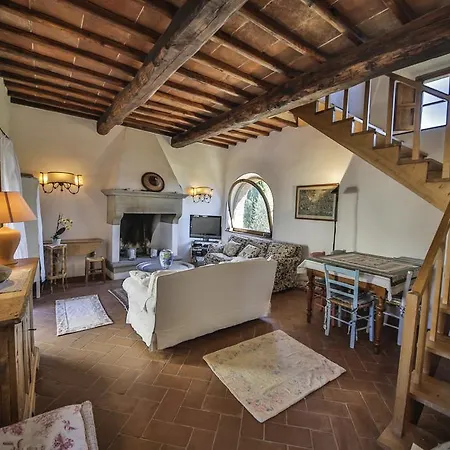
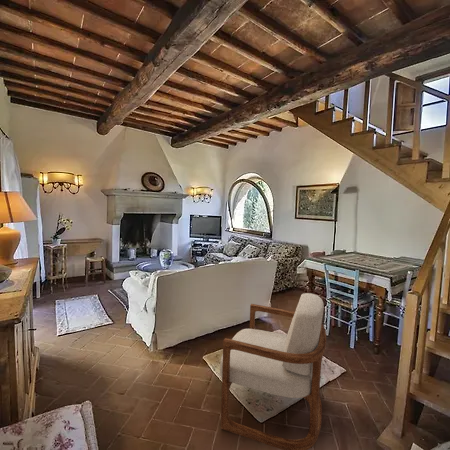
+ armchair (273, 350)
